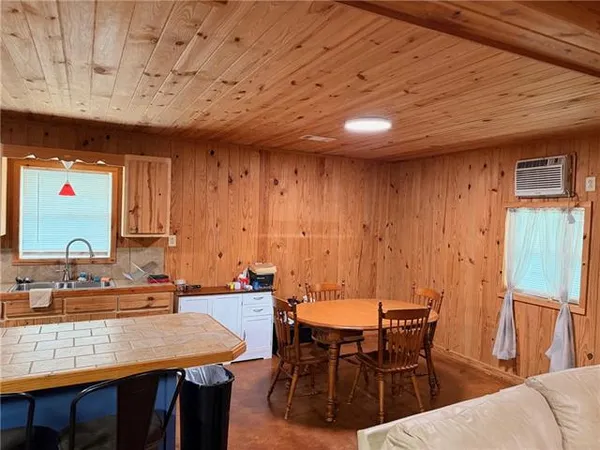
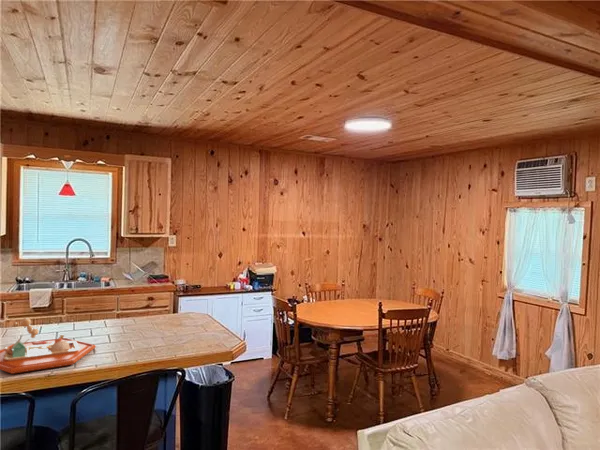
+ food tray (38, 331)
